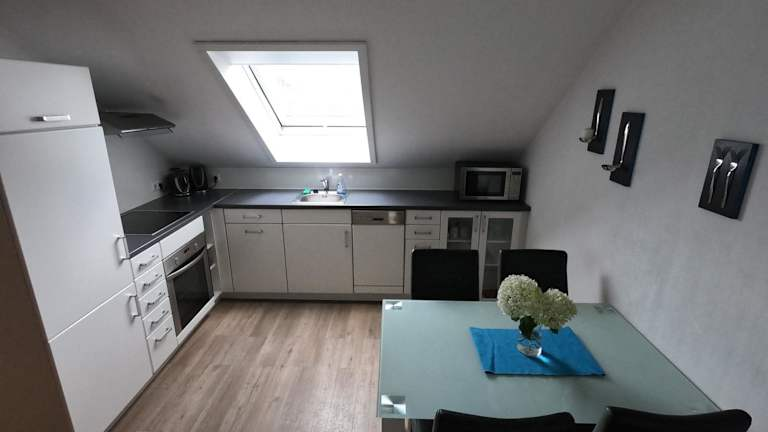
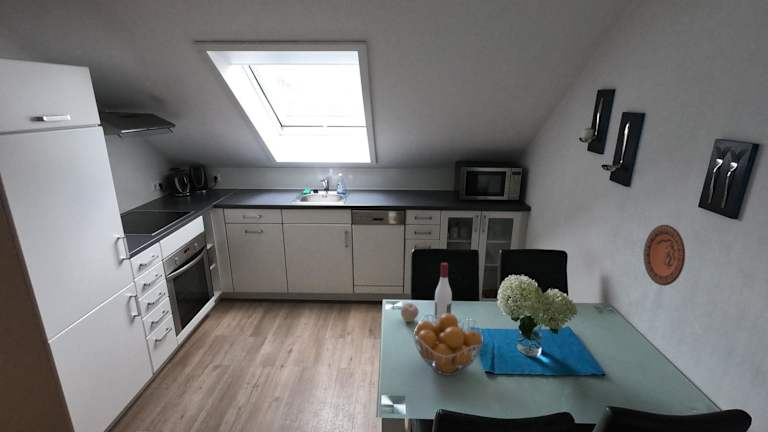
+ decorative plate (664, 254)
+ fruit basket (447, 343)
+ alcohol (443, 293)
+ apple (409, 311)
